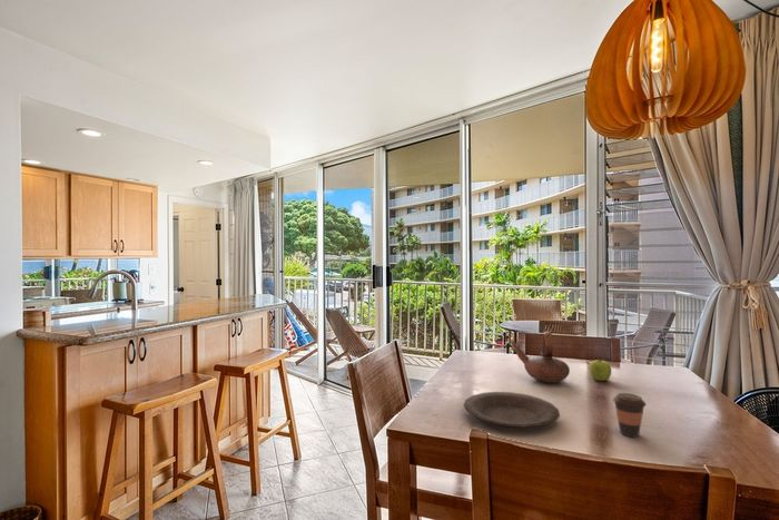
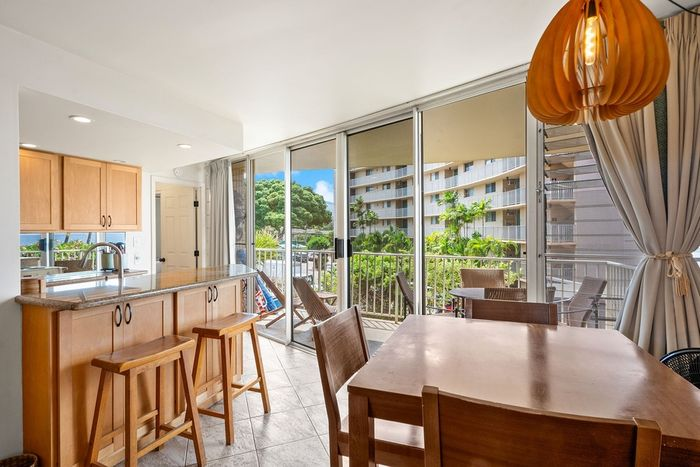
- teapot (539, 356)
- fruit (600, 369)
- plate (510, 411)
- coffee cup (629, 414)
